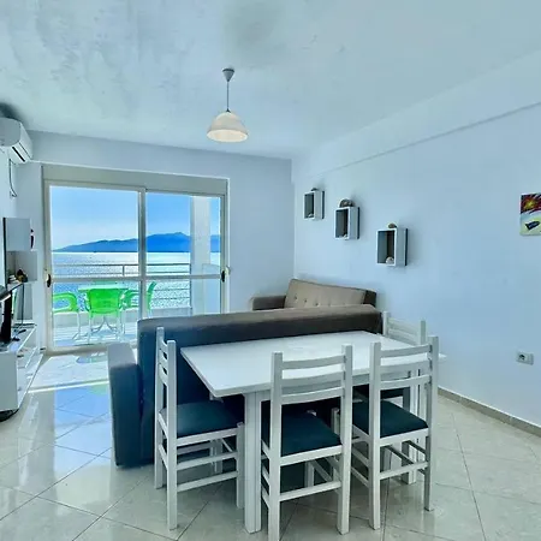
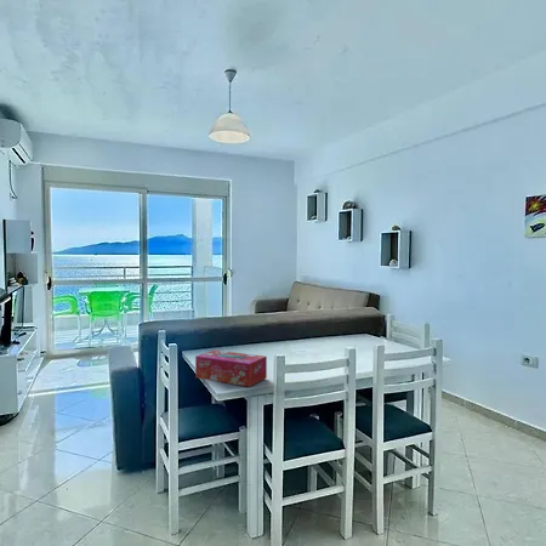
+ tissue box (231, 366)
